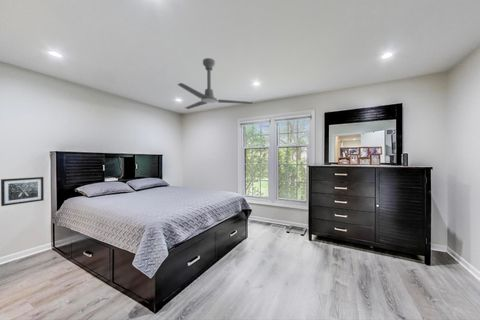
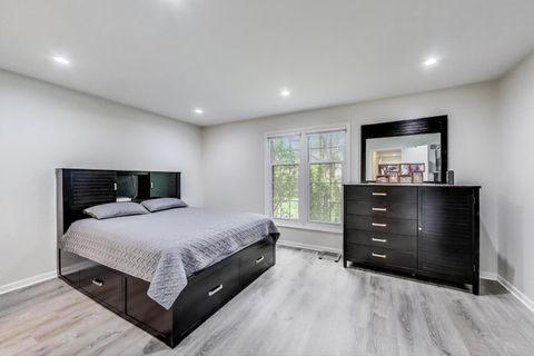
- ceiling fan (210, 81)
- wall art (23, 190)
